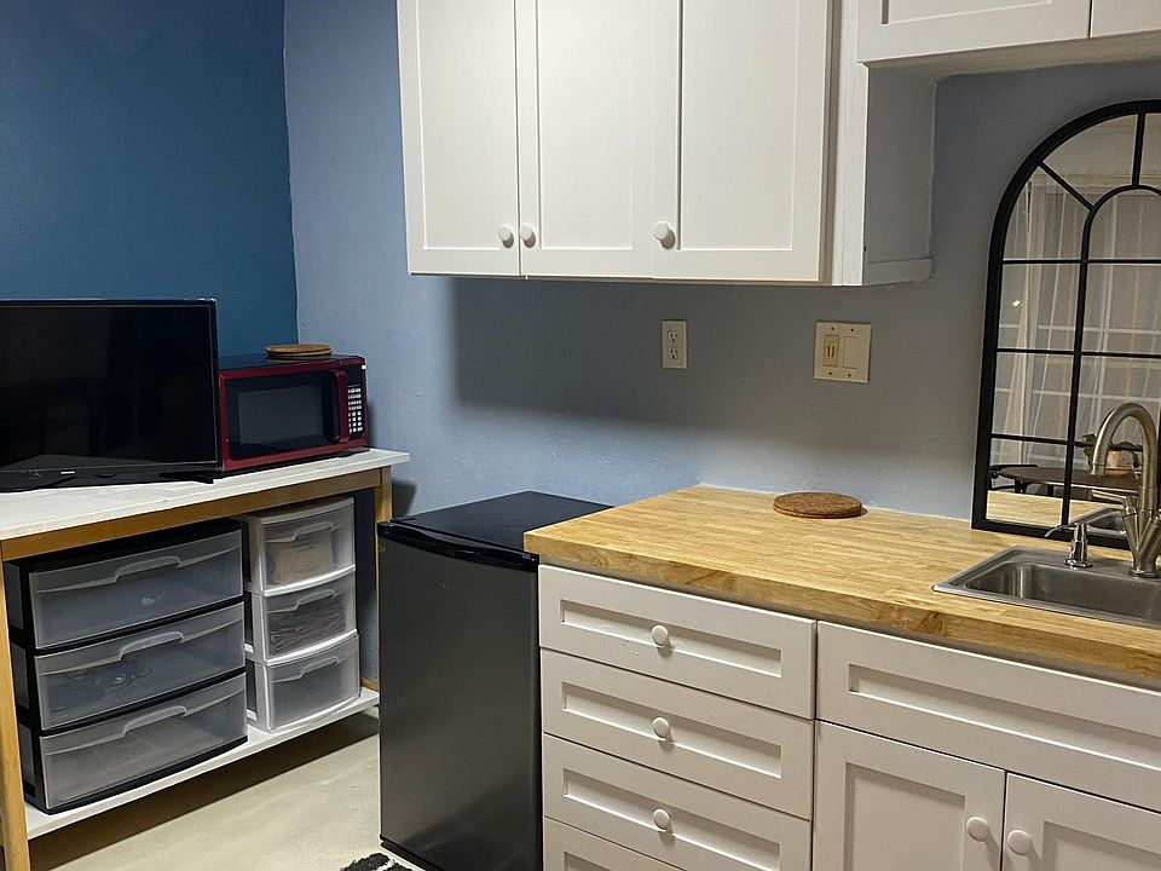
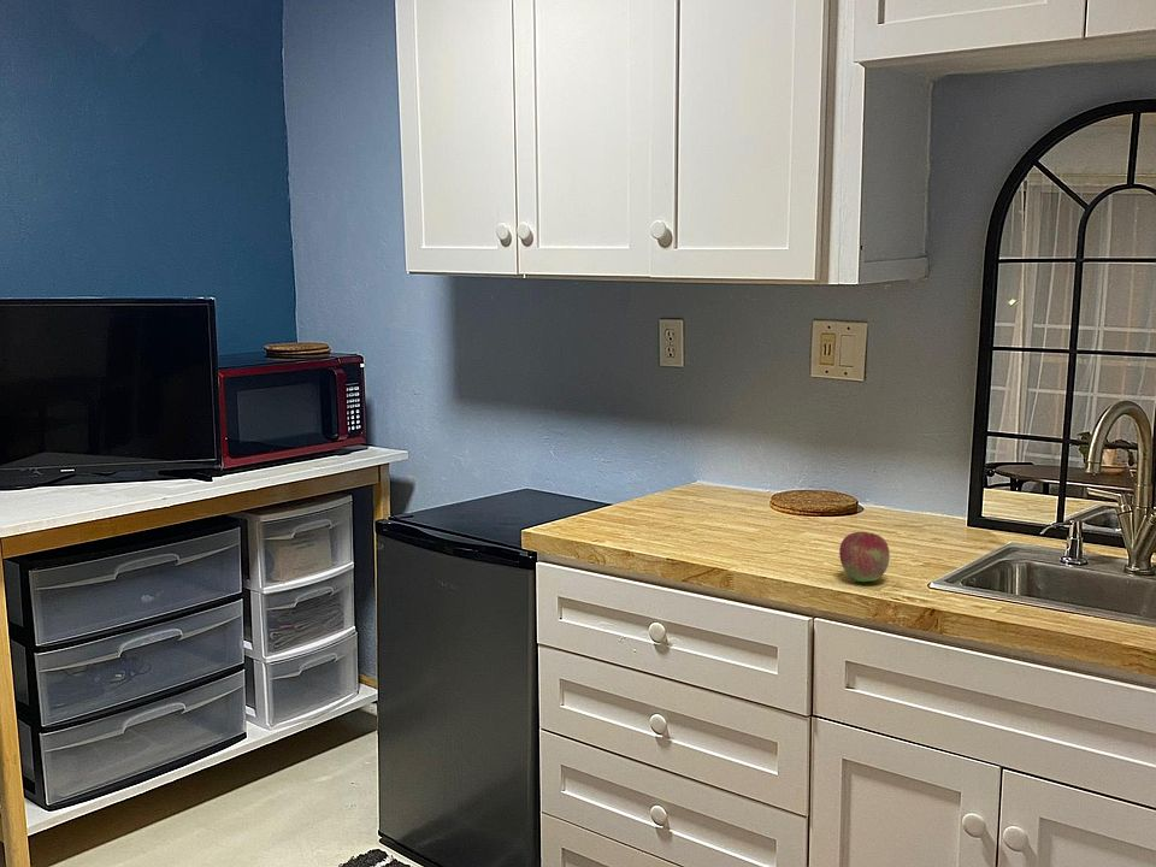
+ fruit (865, 555)
